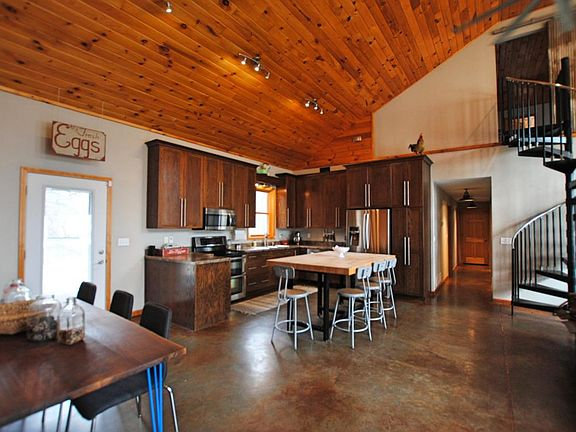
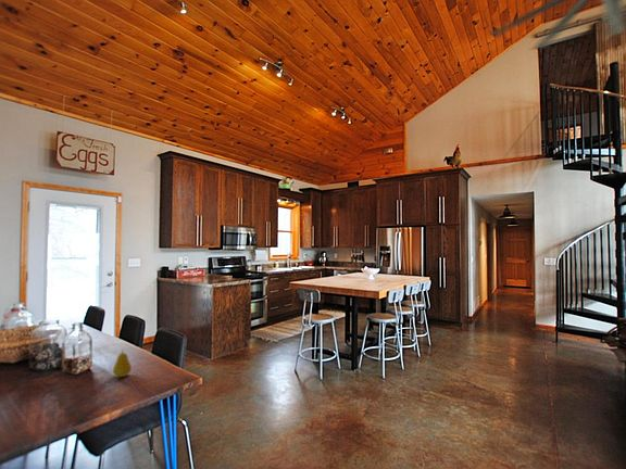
+ fruit (122, 362)
